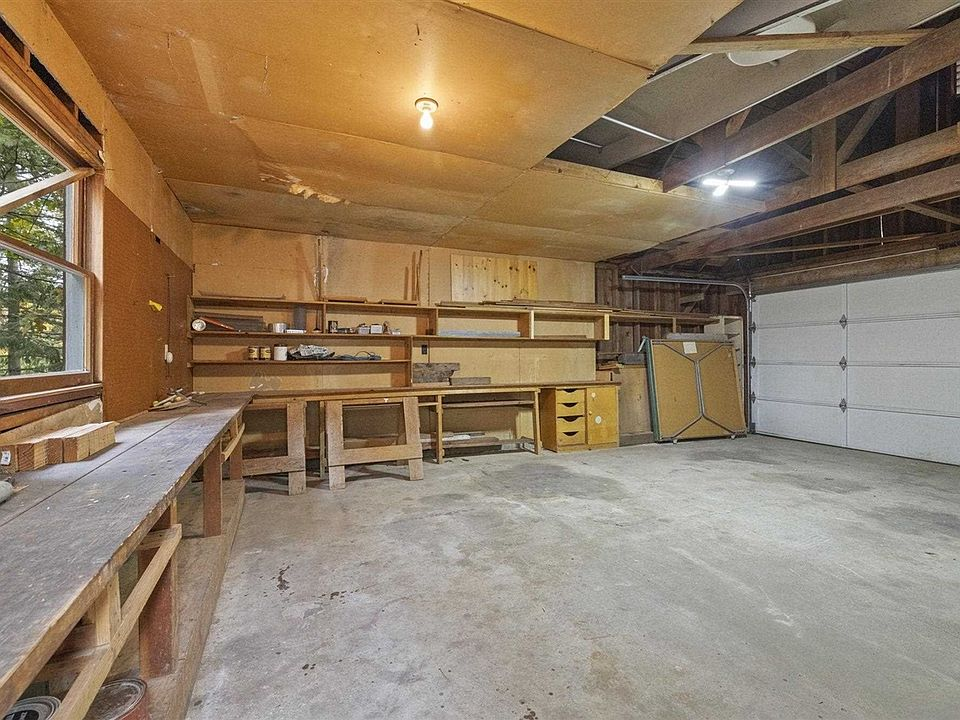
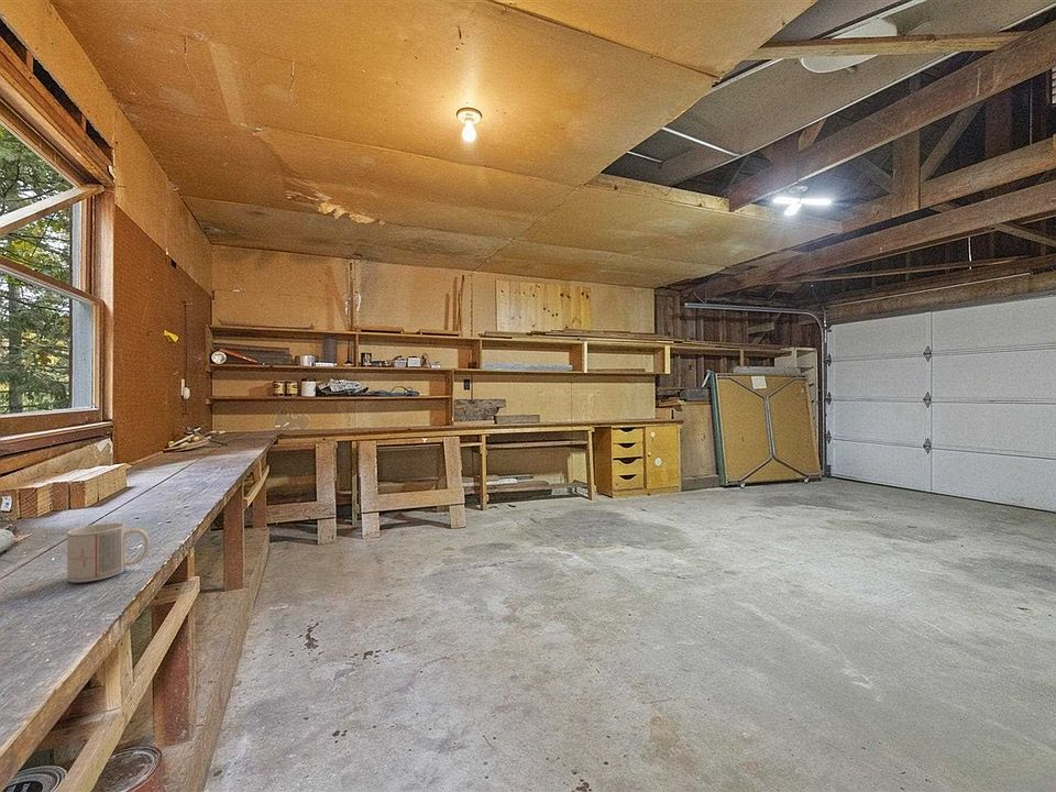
+ mug (110, 549)
